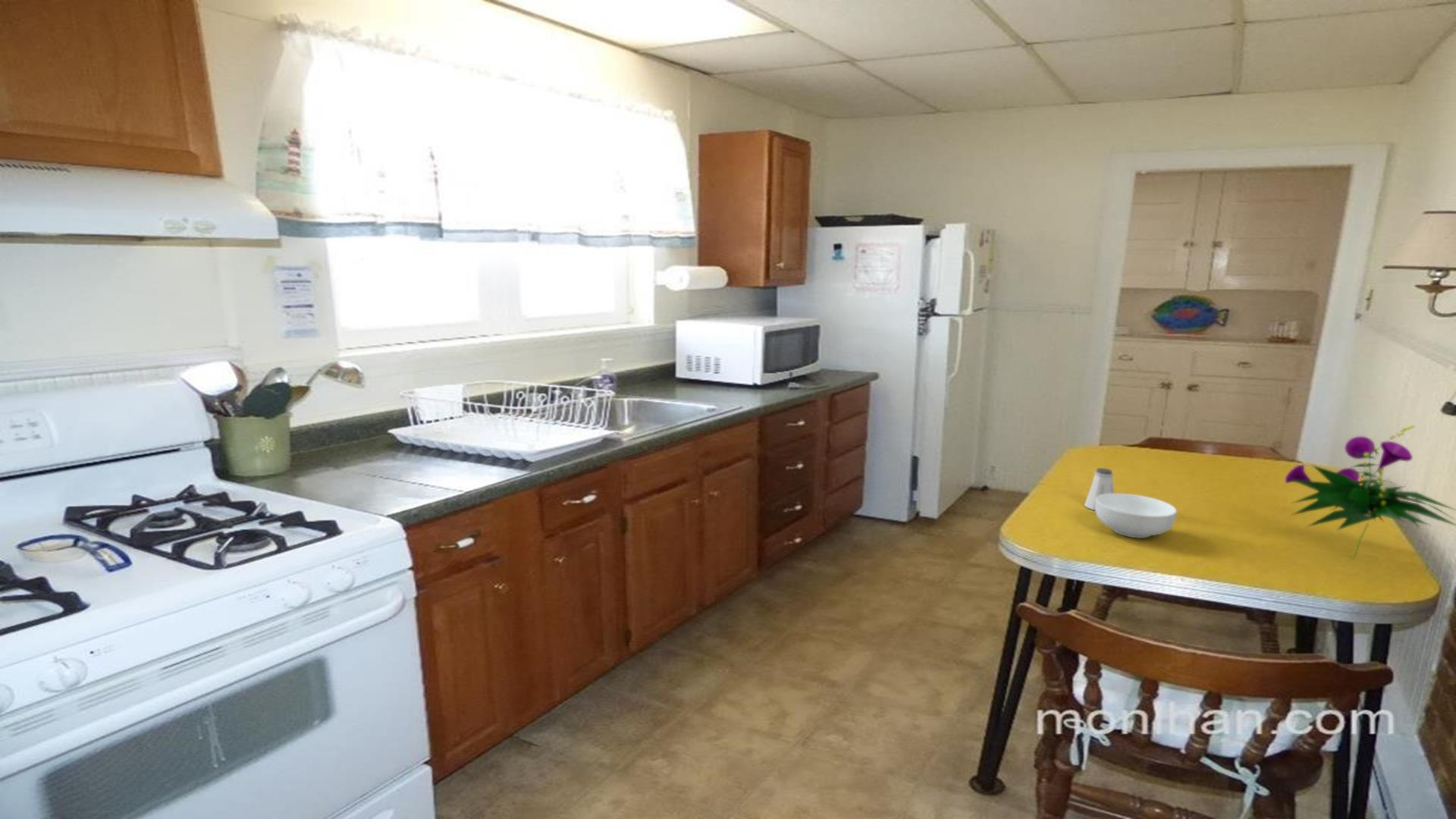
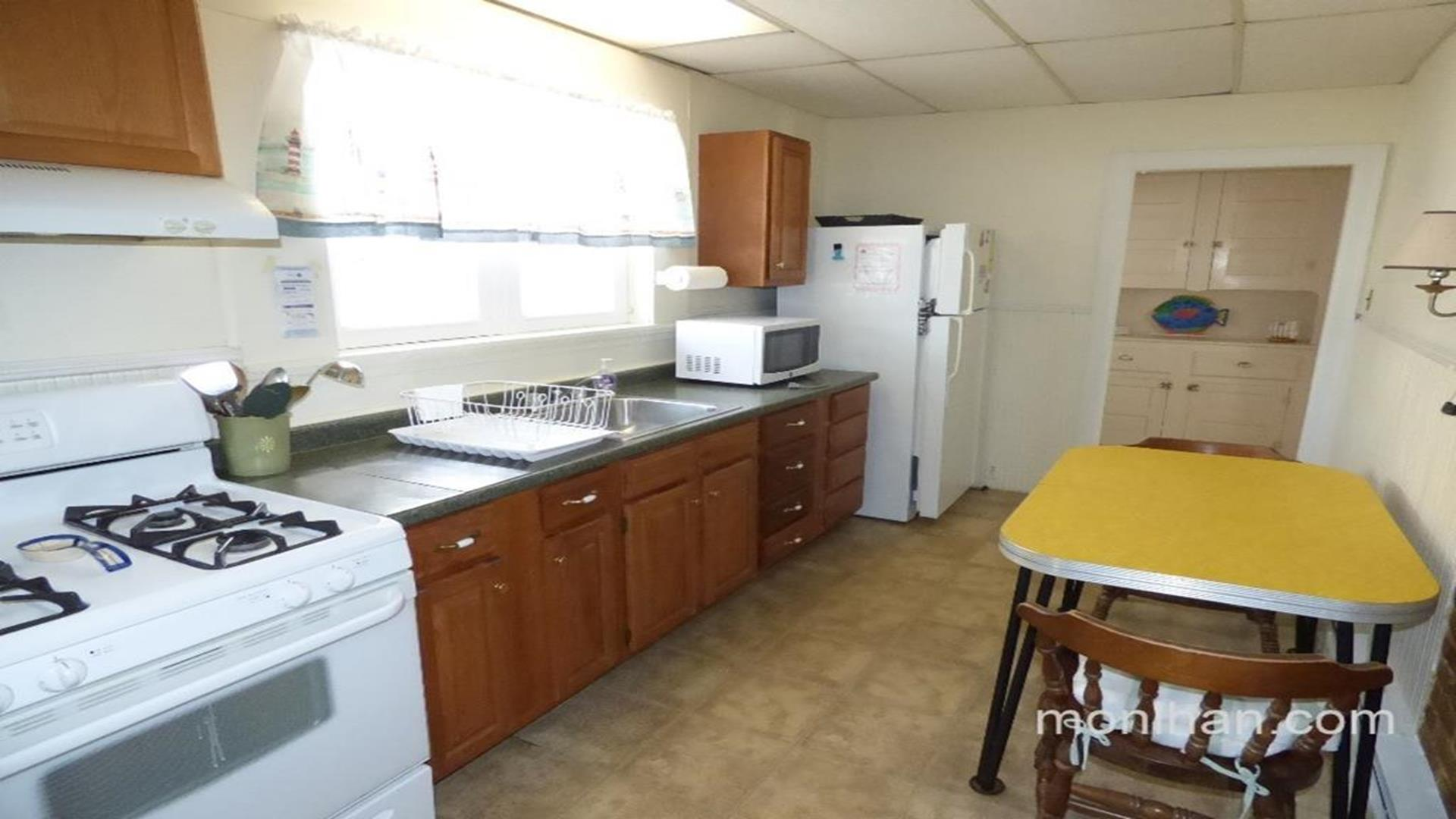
- cereal bowl (1133, 517)
- saltshaker (1102, 488)
- flower (1368, 488)
